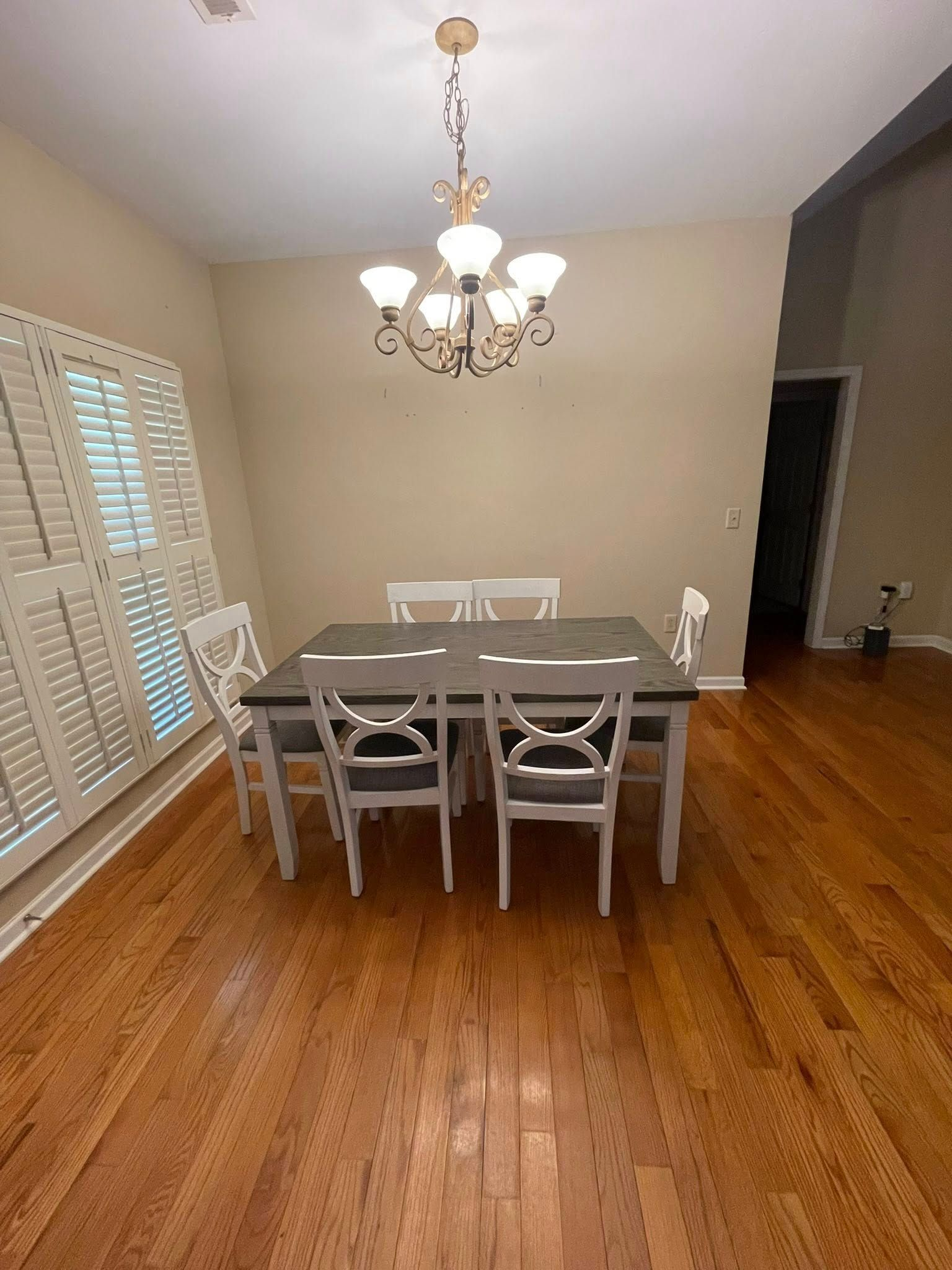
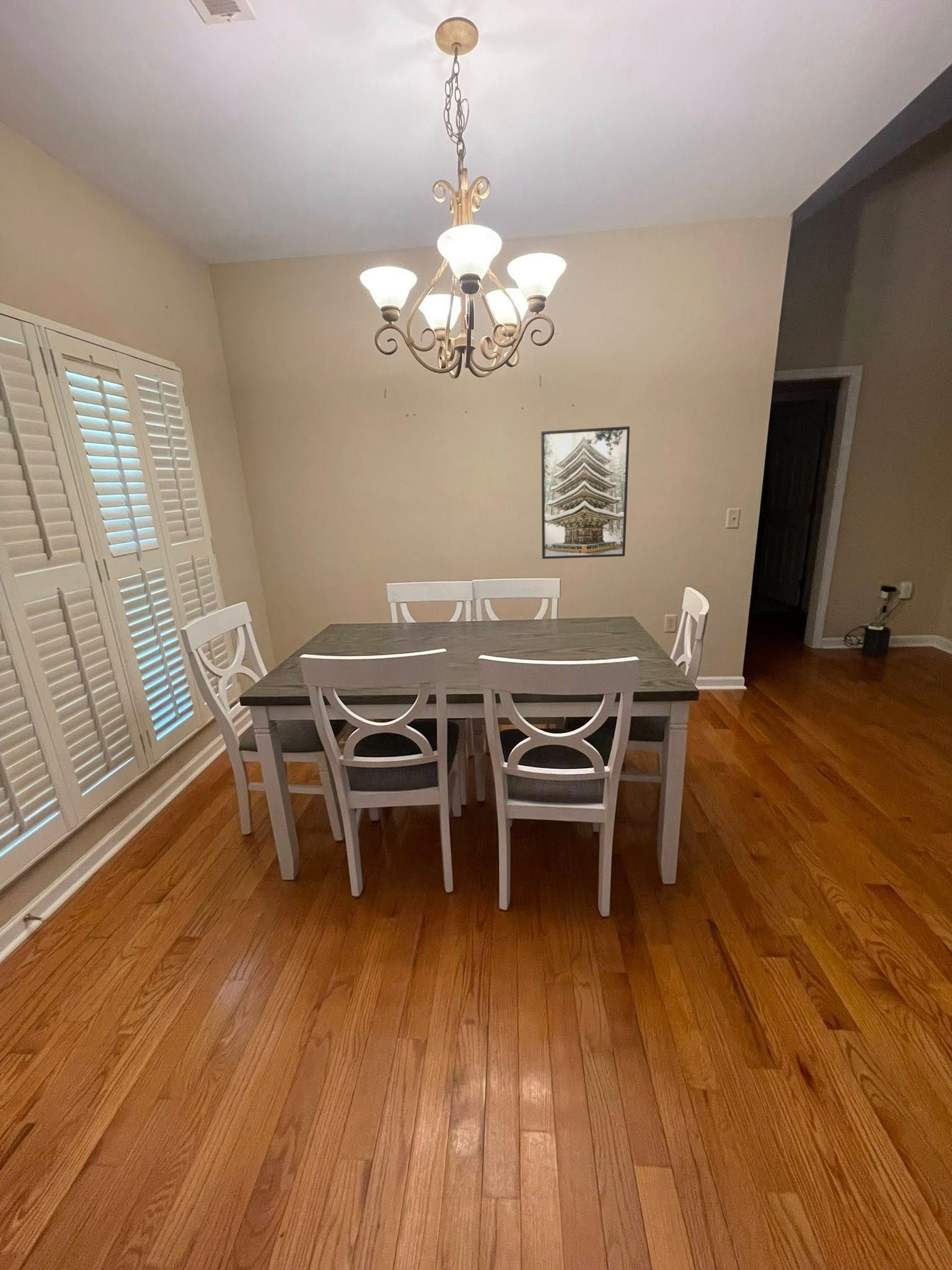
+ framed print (584, 495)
